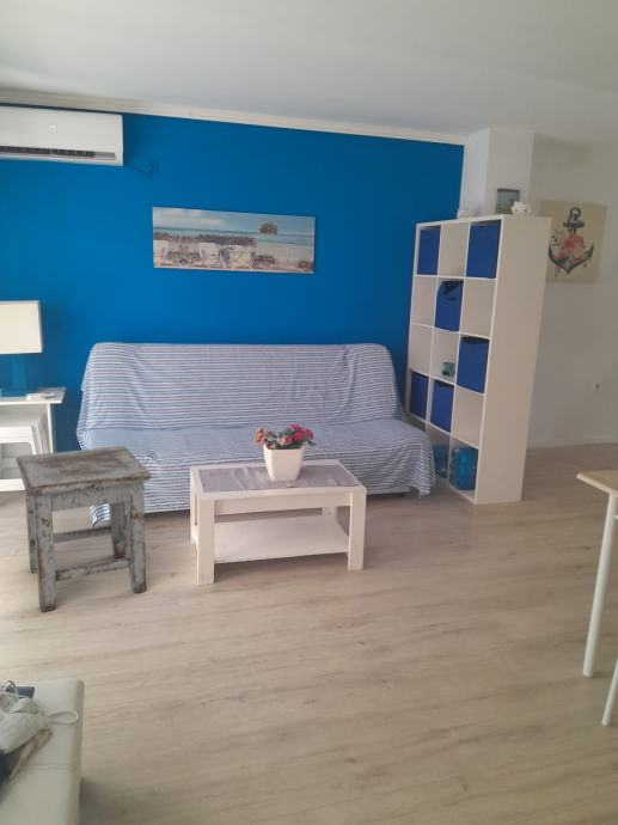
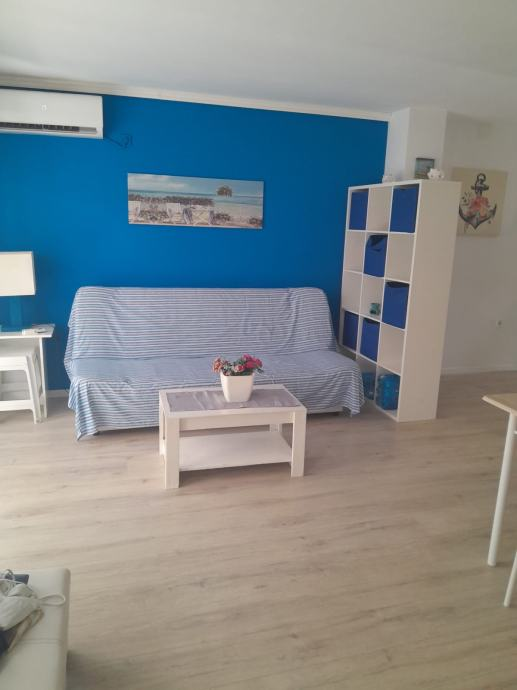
- stool (84, 528)
